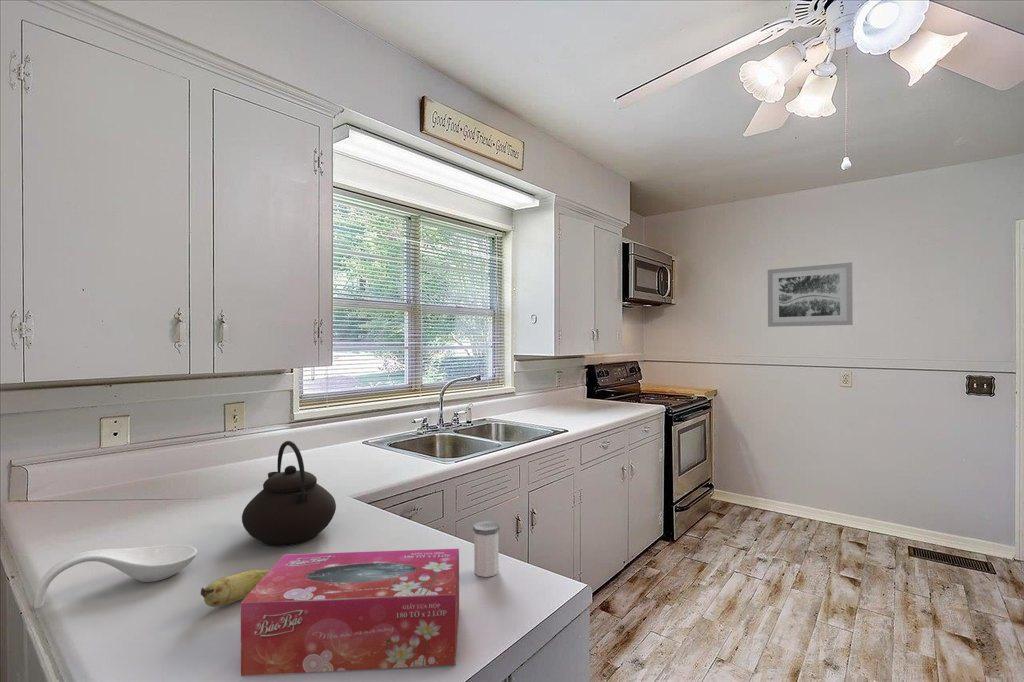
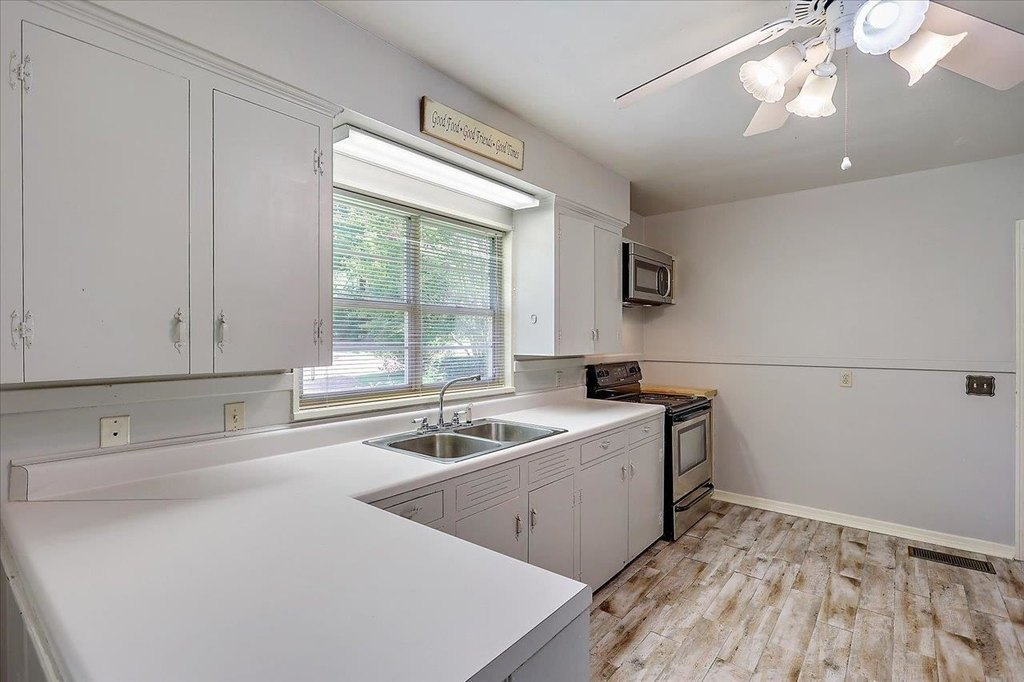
- tissue box (362, 605)
- teapot (287, 486)
- banana (236, 586)
- wall art (808, 296)
- spoon rest (122, 565)
- salt shaker (486, 548)
